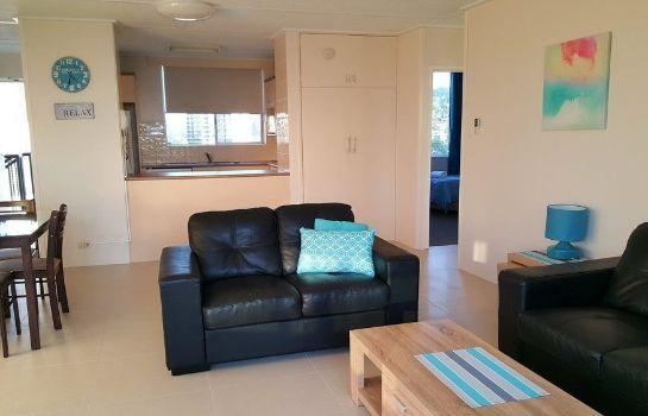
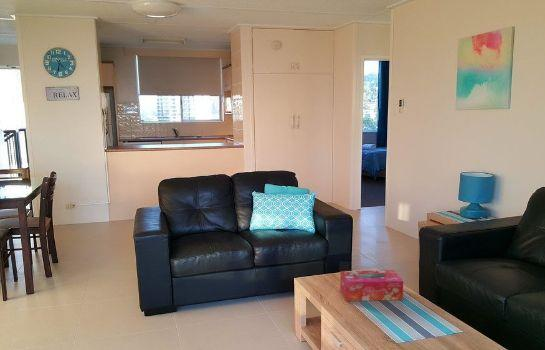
+ tissue box (370, 285)
